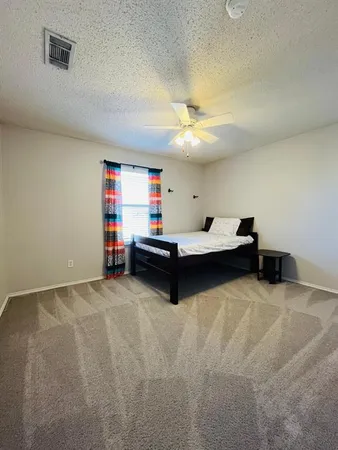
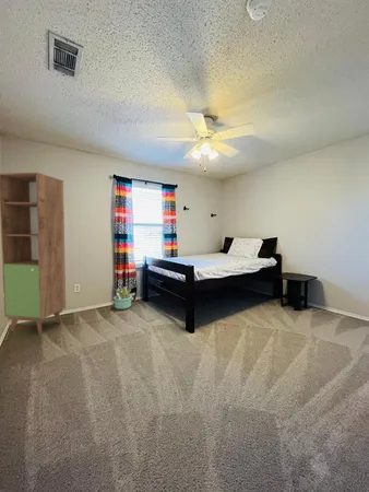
+ cabinet (35, 253)
+ decorative plant (123, 296)
